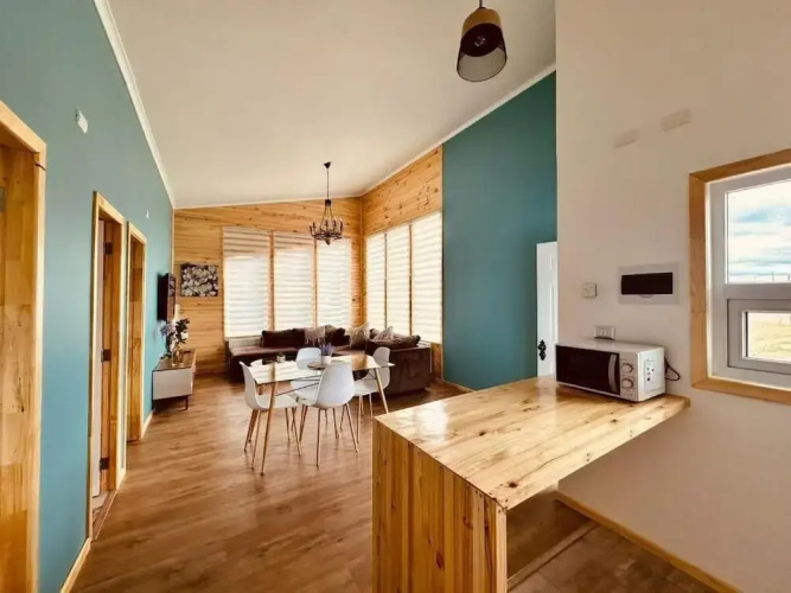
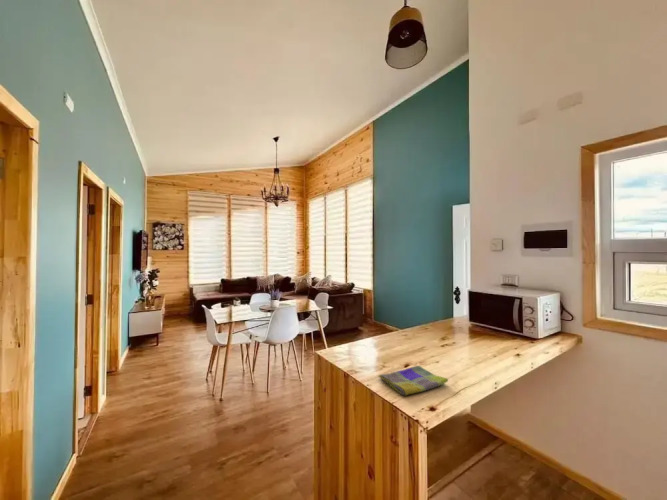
+ dish towel (412, 379)
